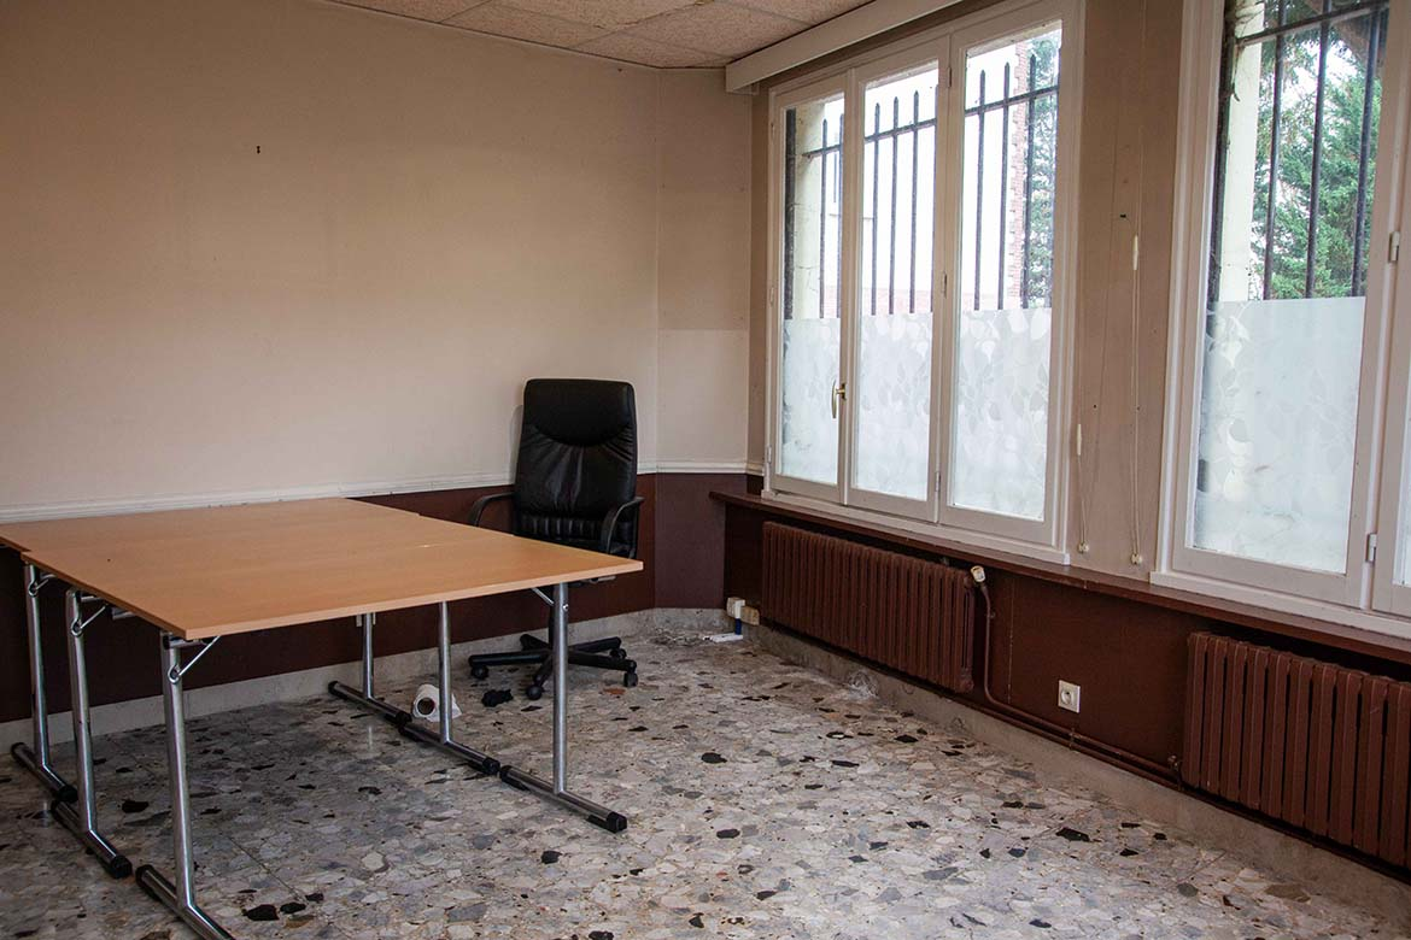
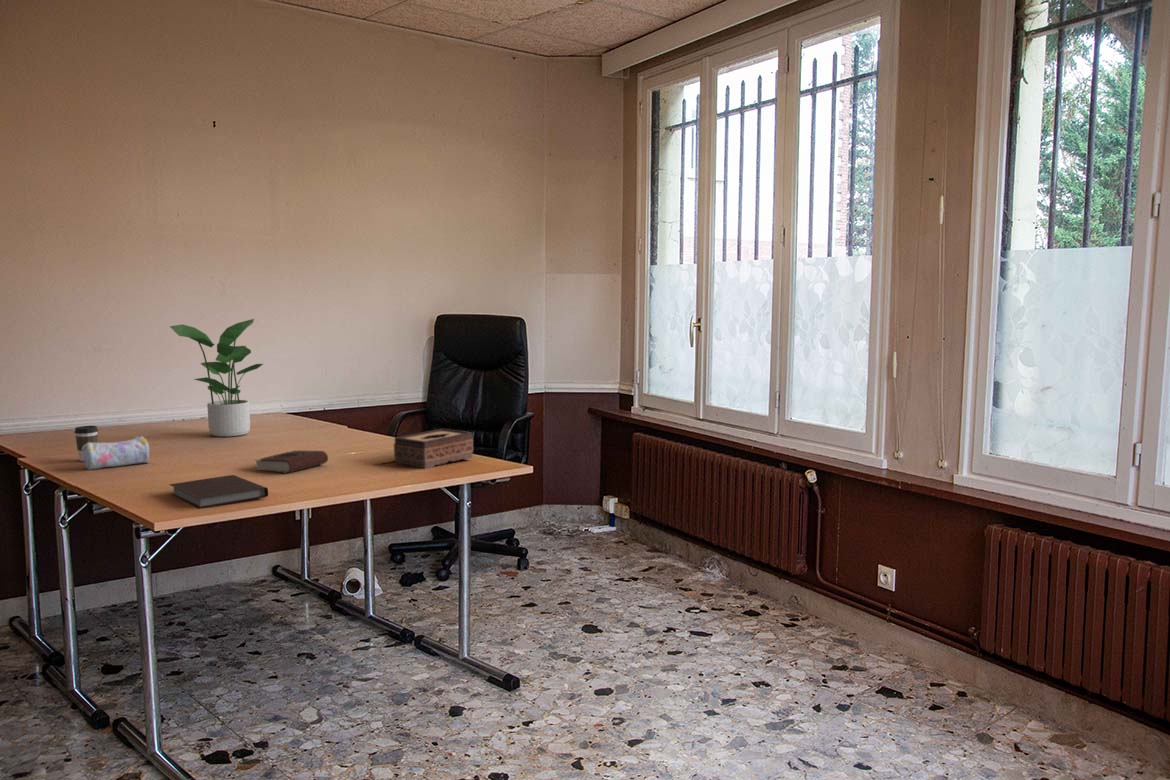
+ pencil case (116, 452)
+ book (292, 460)
+ notebook (218, 490)
+ tissue box (434, 447)
+ potted plant (224, 373)
+ coffee cup (86, 443)
